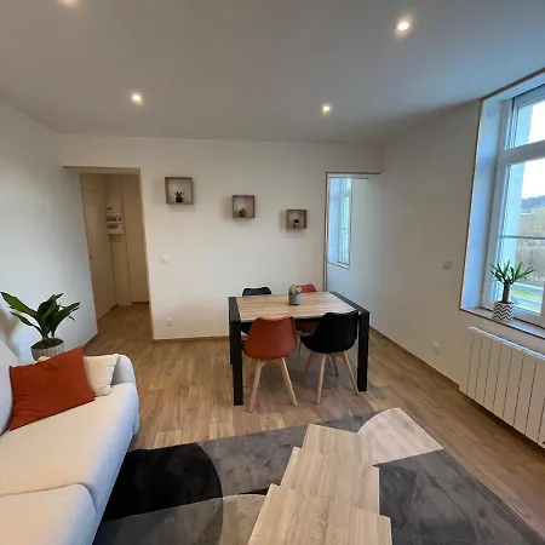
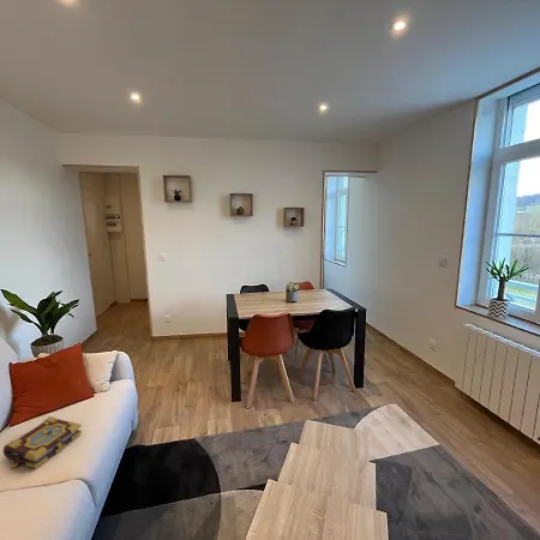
+ book (41, 440)
